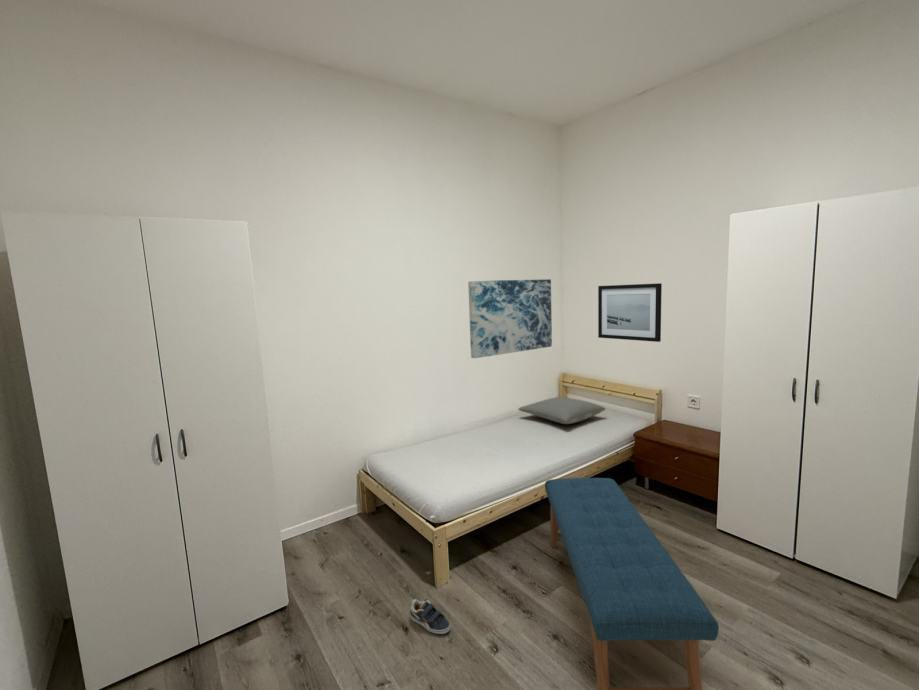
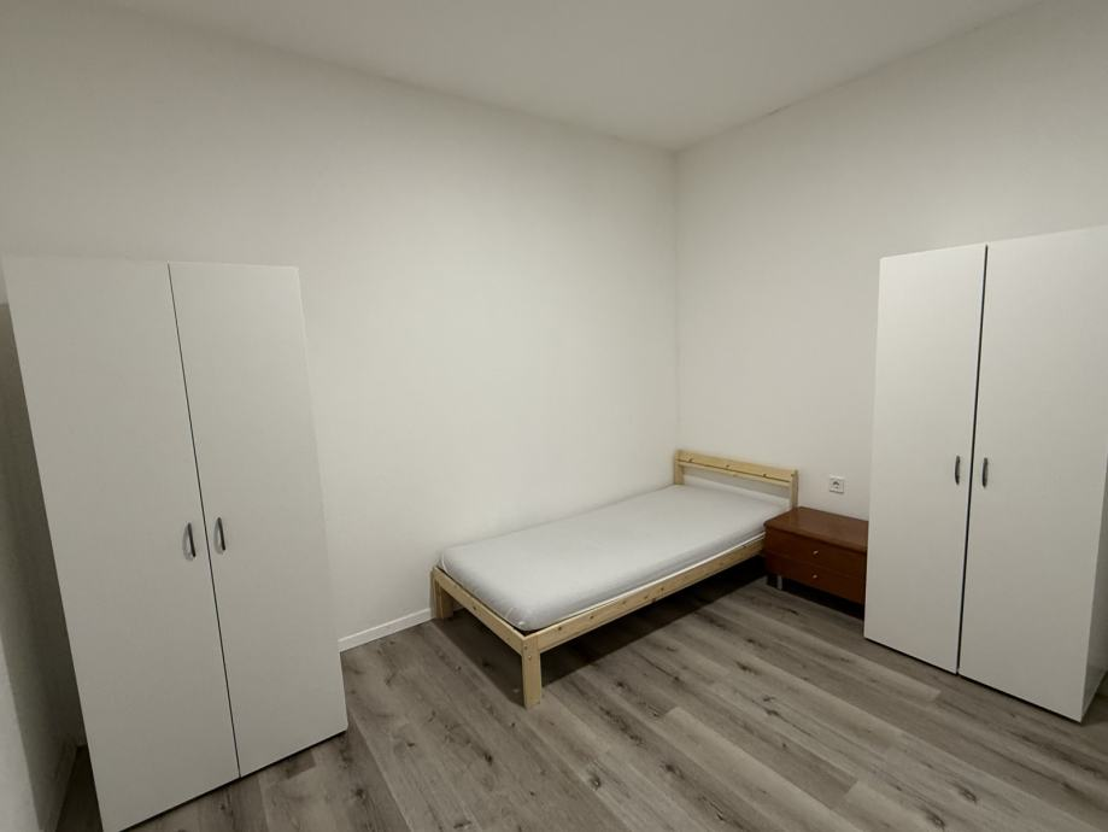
- sneaker (429, 615)
- wall art (627, 312)
- bench (607, 567)
- pillow (561, 409)
- wall art (513, 316)
